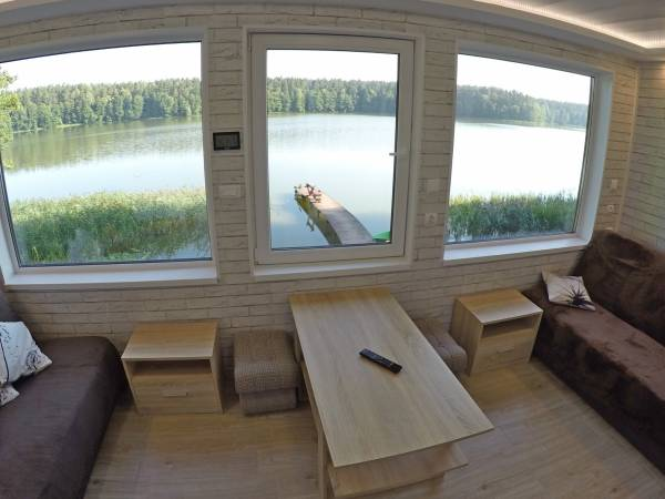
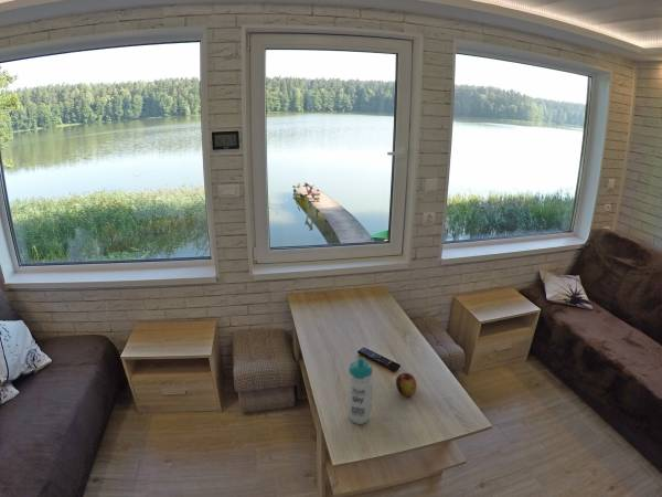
+ water bottle (360, 388)
+ apple (406, 384)
